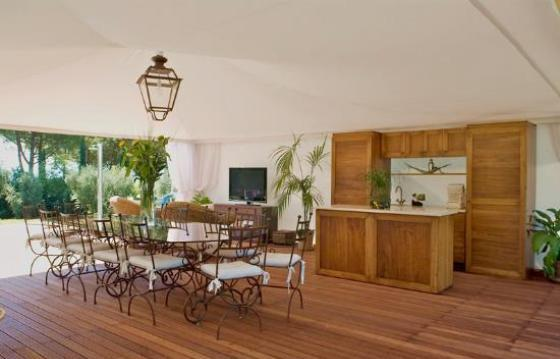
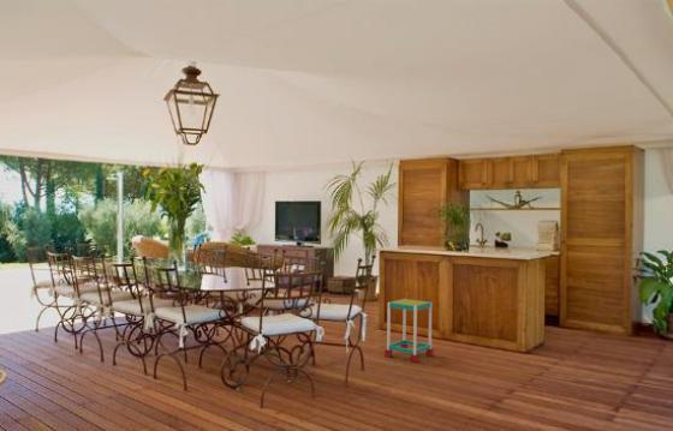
+ side table (405, 329)
